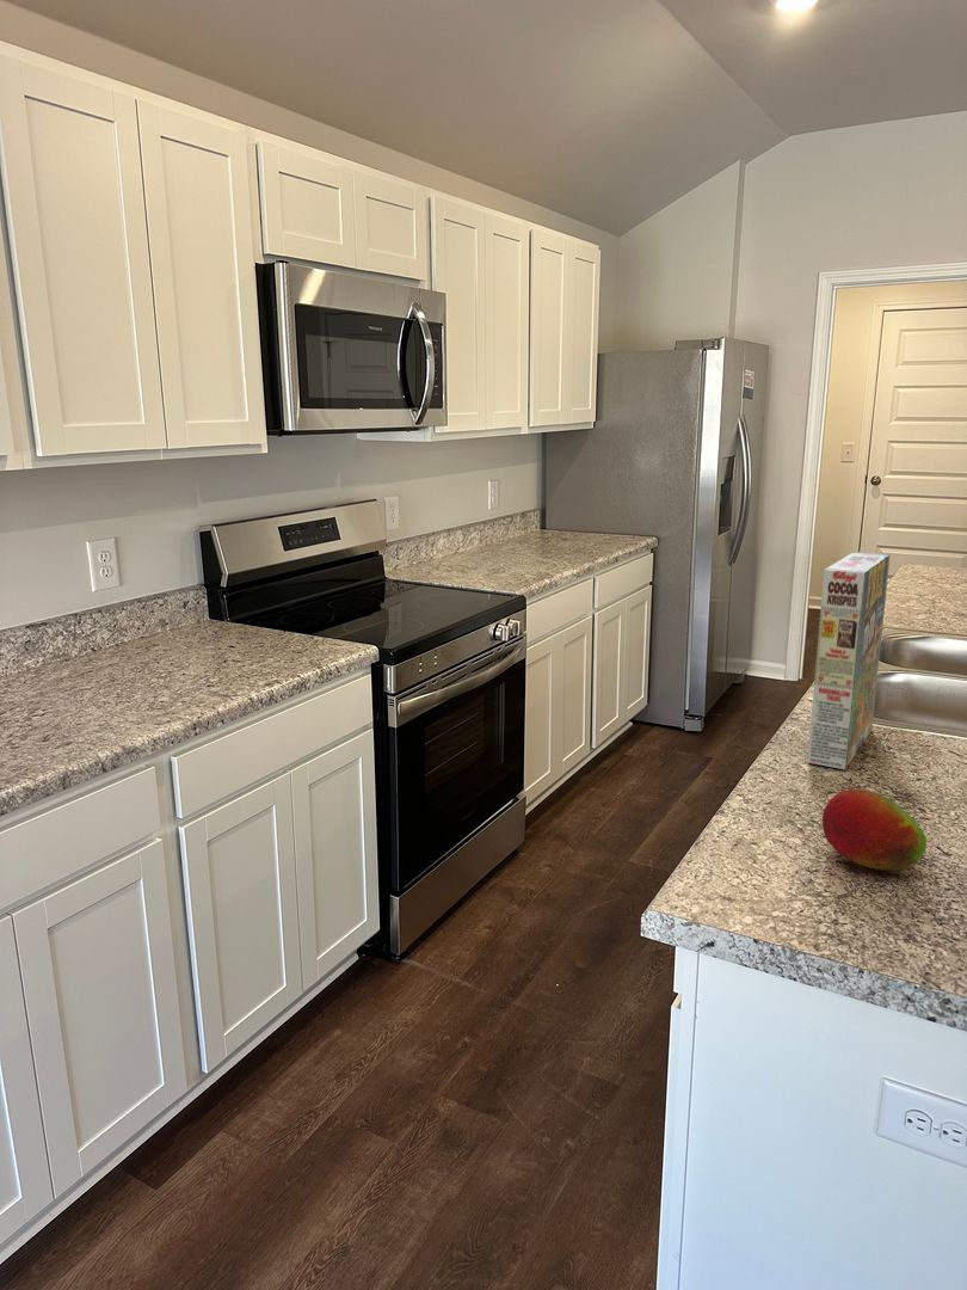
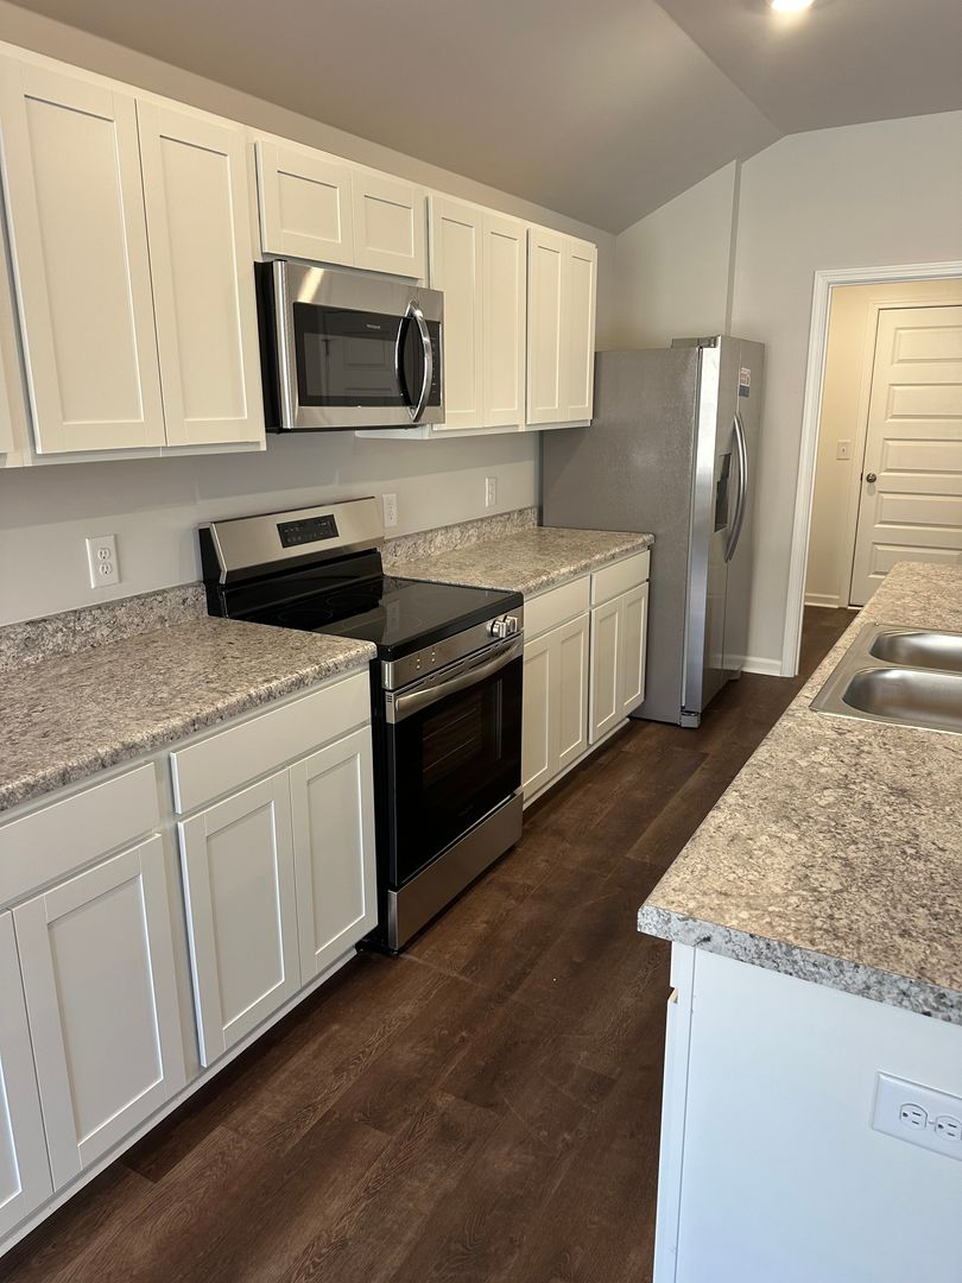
- cereal box (849, 656)
- fruit (871, 829)
